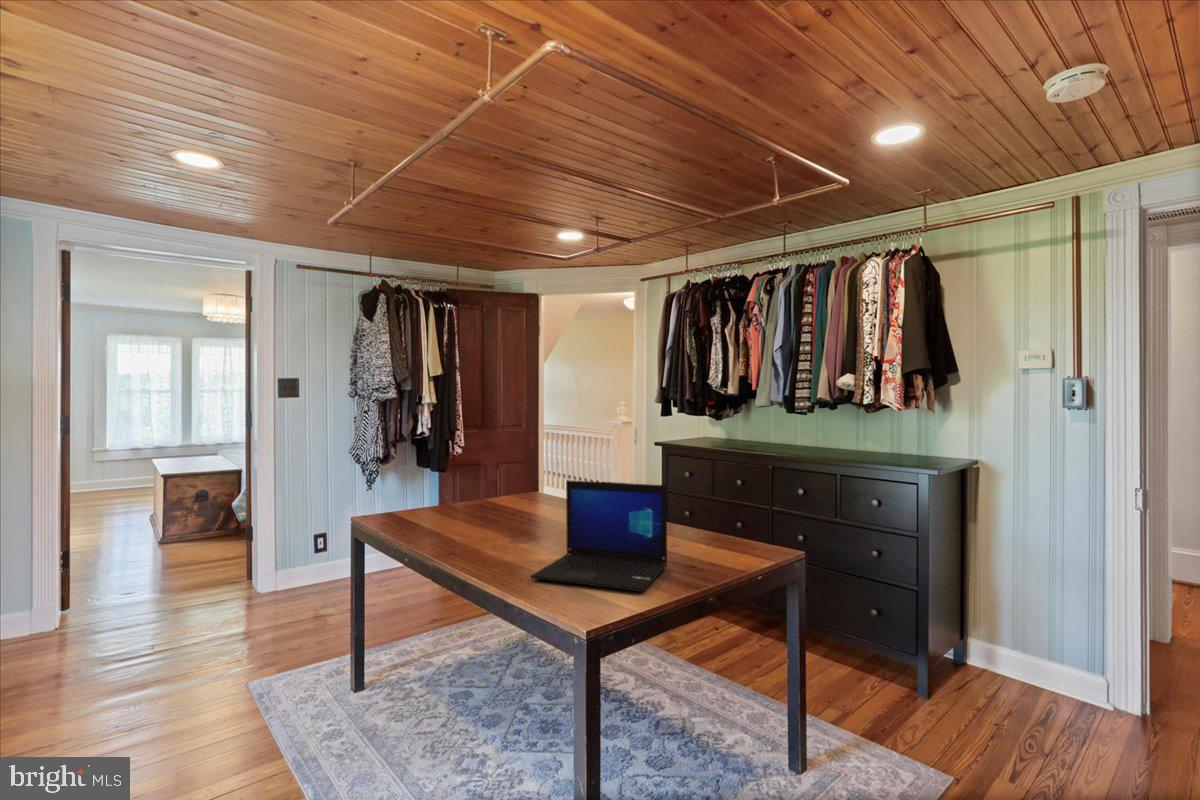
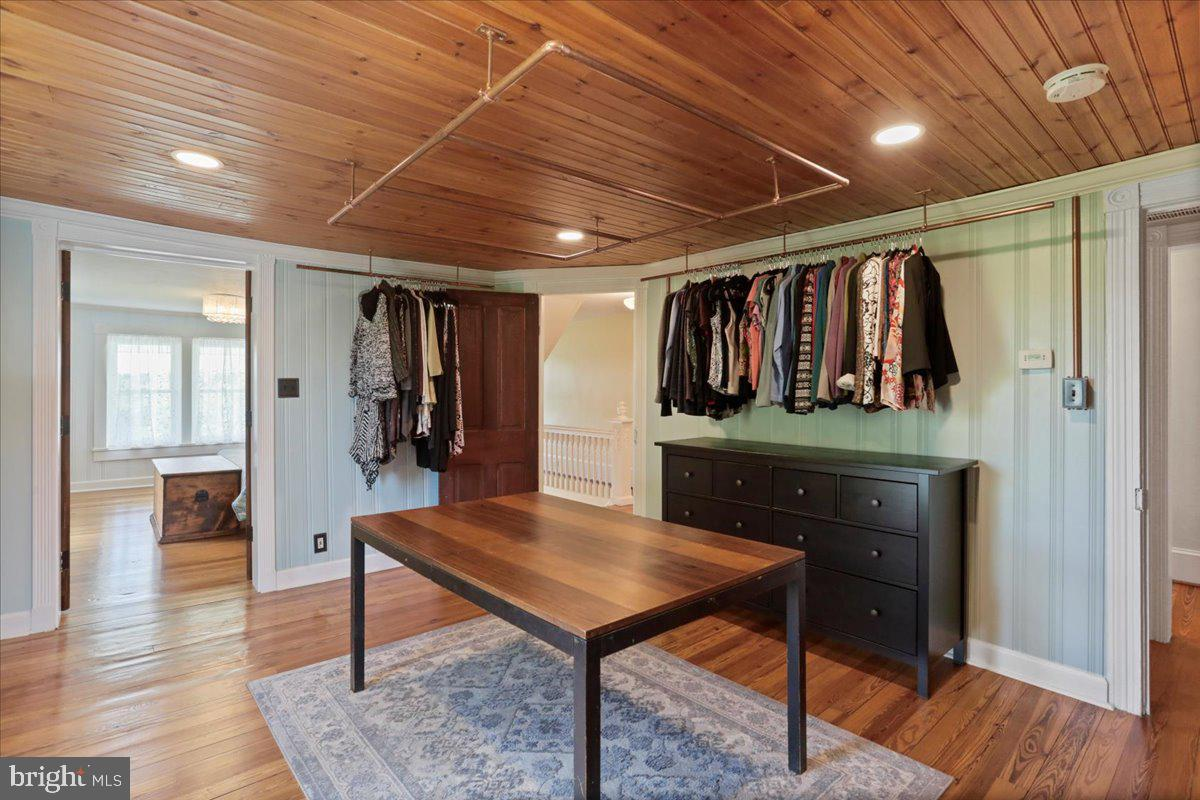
- laptop (601, 530)
